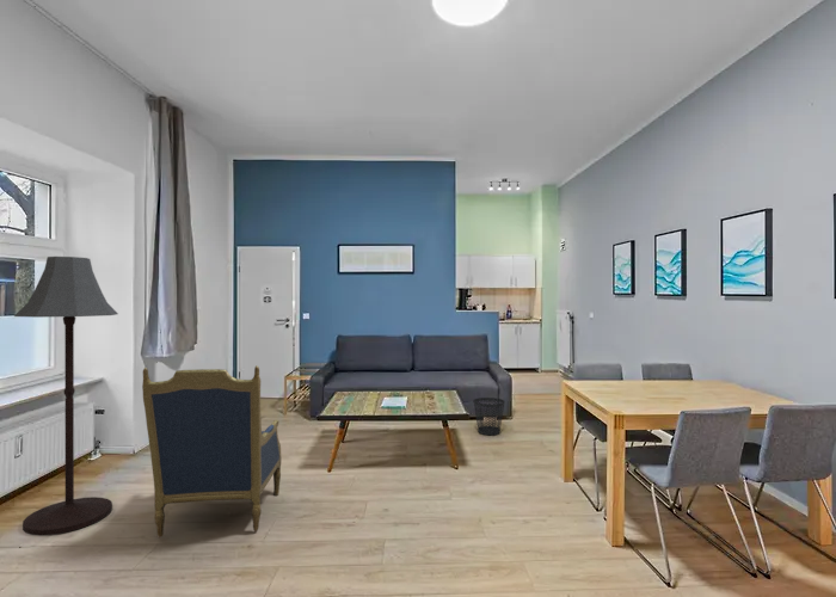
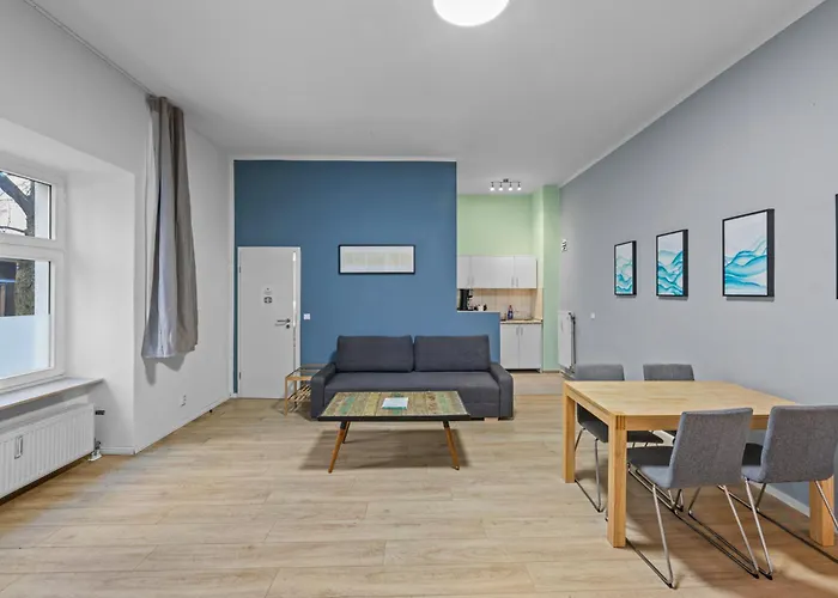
- armchair (219, 438)
- floor lamp (69, 387)
- wastebasket (488, 416)
